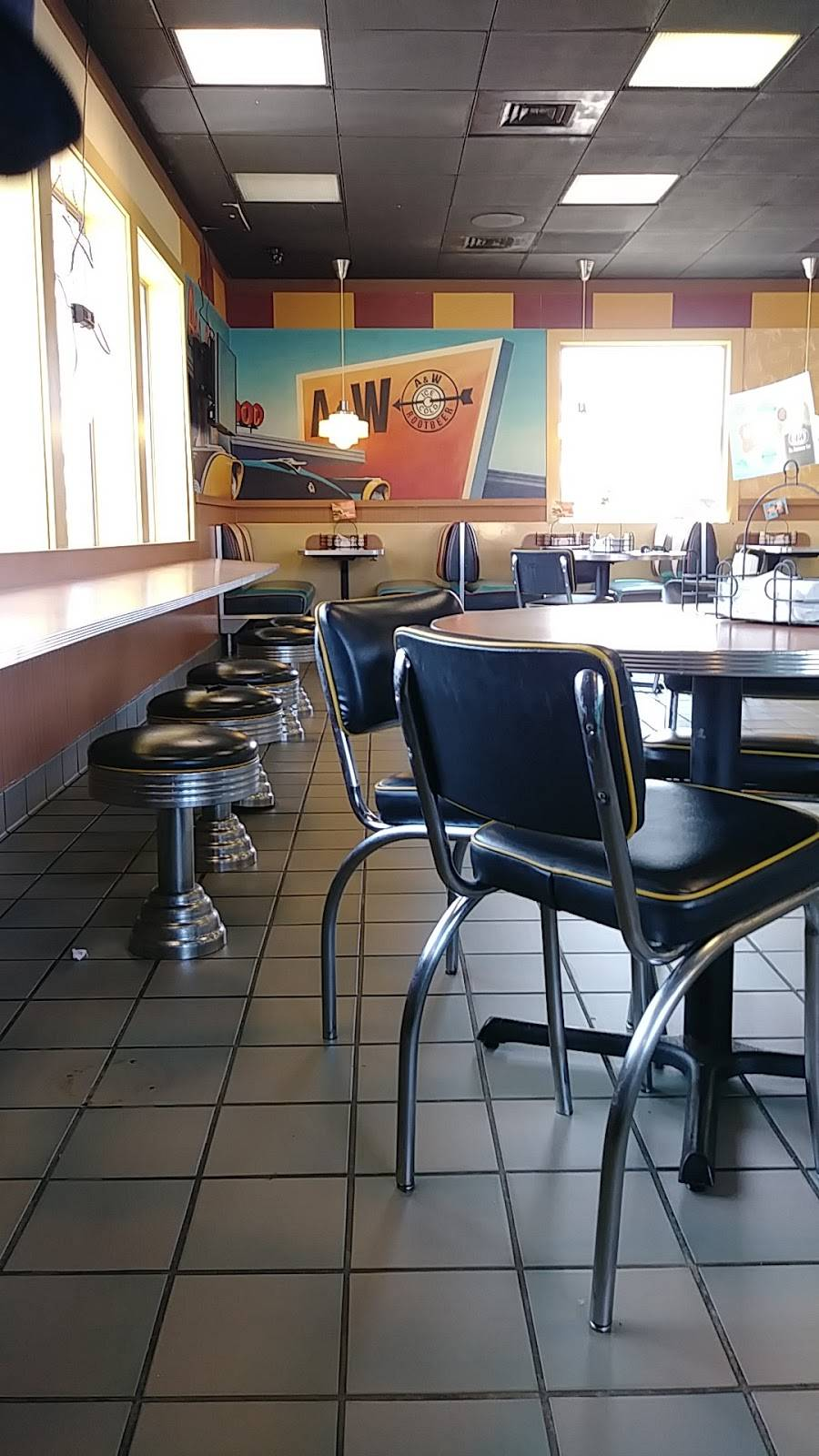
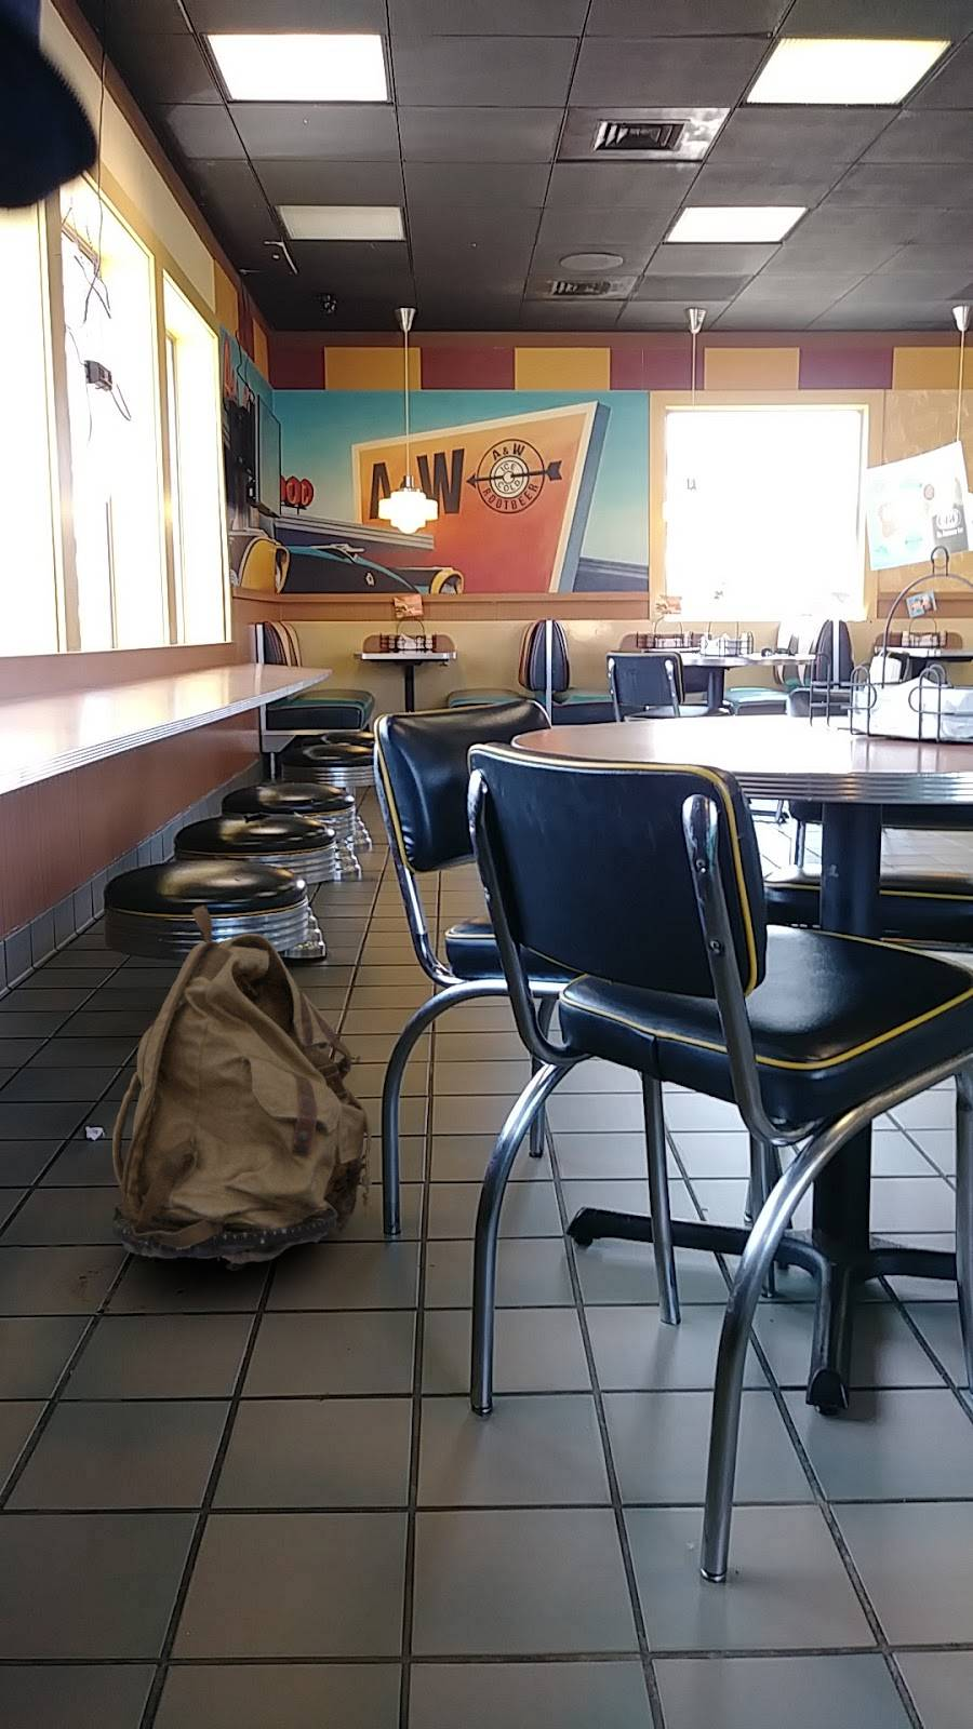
+ backpack (223, 1089)
